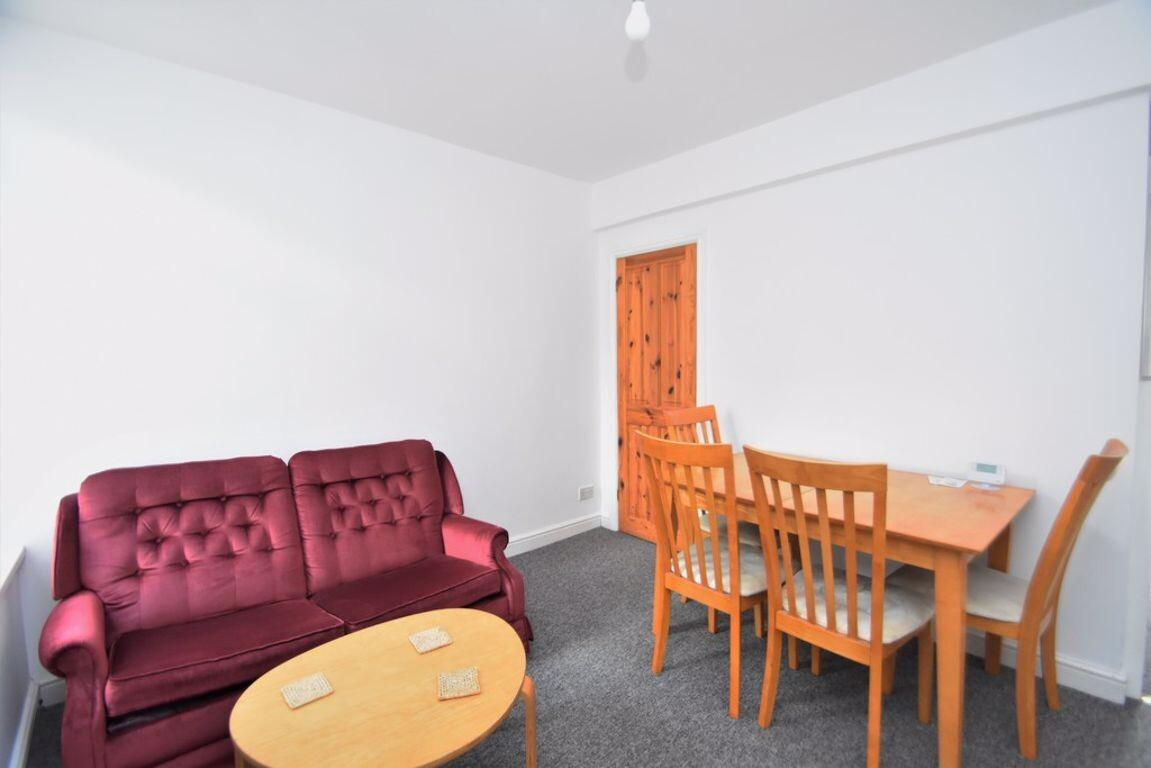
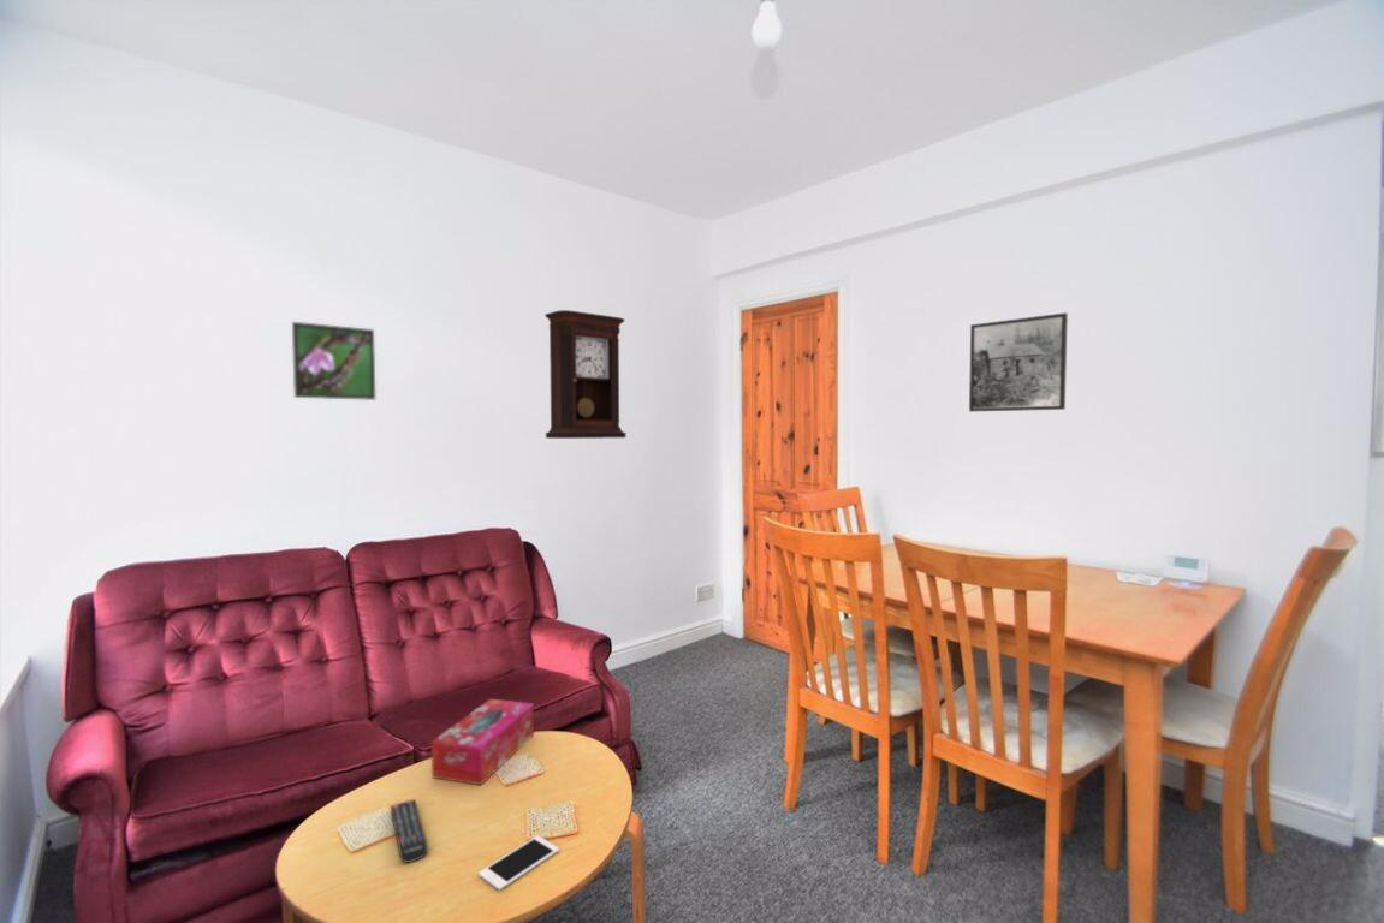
+ tissue box (486, 738)
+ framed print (334, 362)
+ pendulum clock (588, 377)
+ cell phone (519, 861)
+ remote control (408, 828)
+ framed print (1015, 364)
